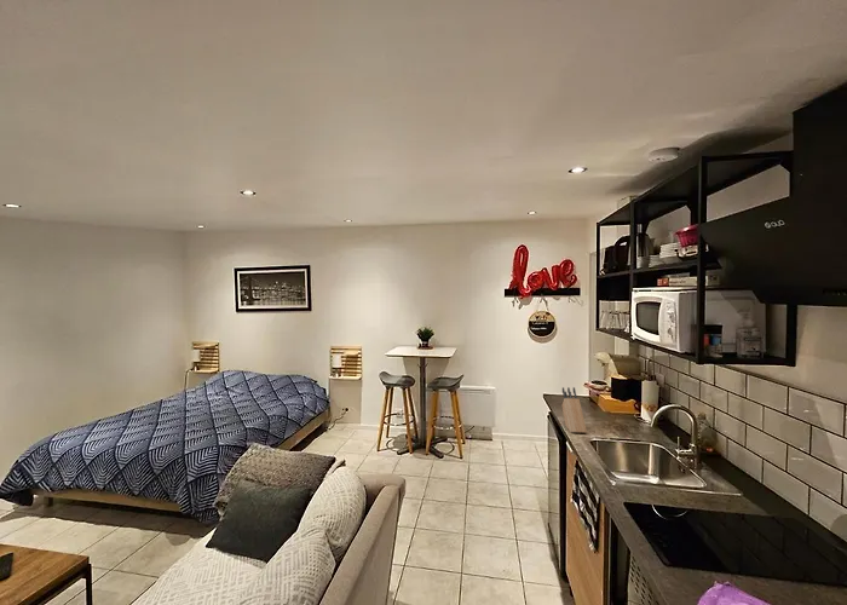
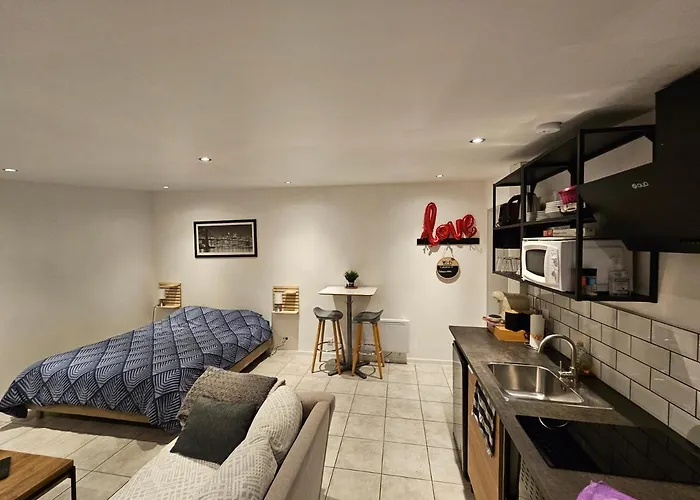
- knife block (572, 408)
